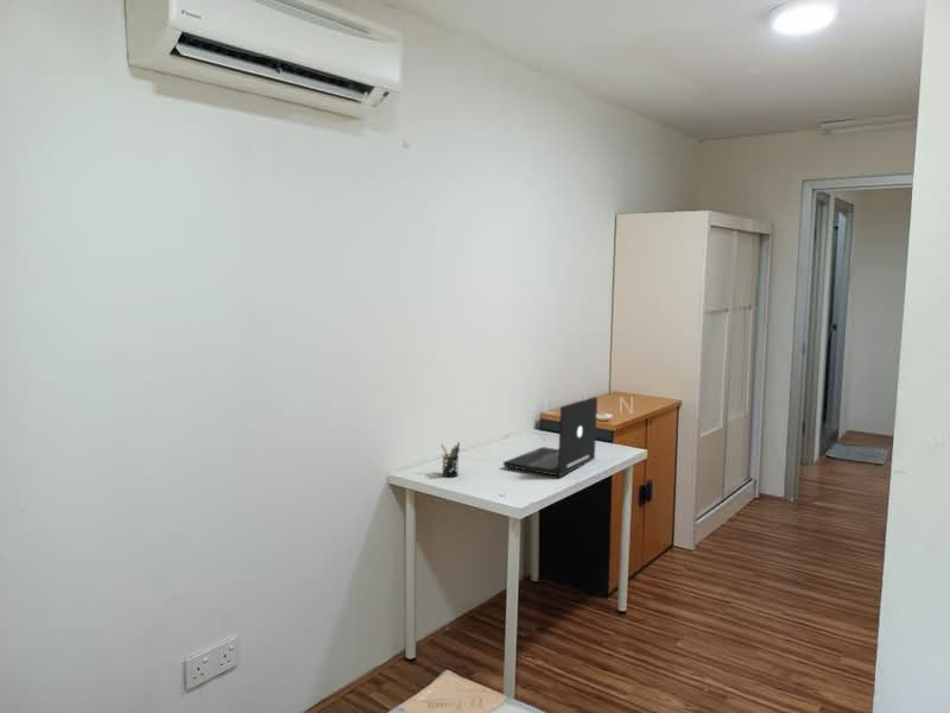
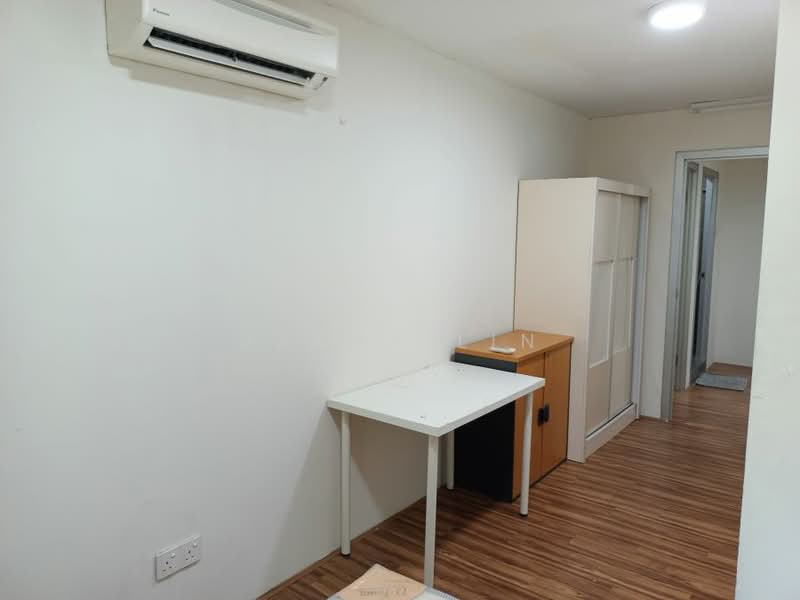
- laptop (559, 430)
- pen holder (451, 458)
